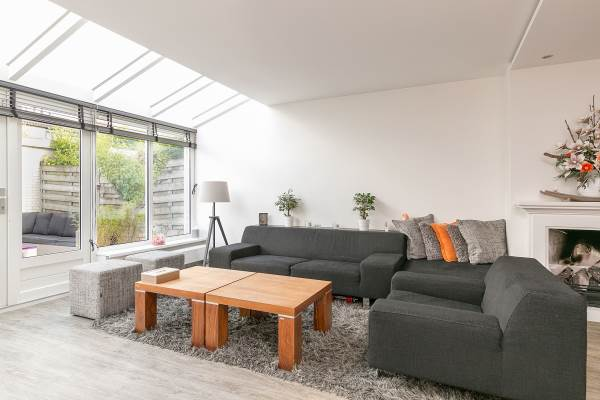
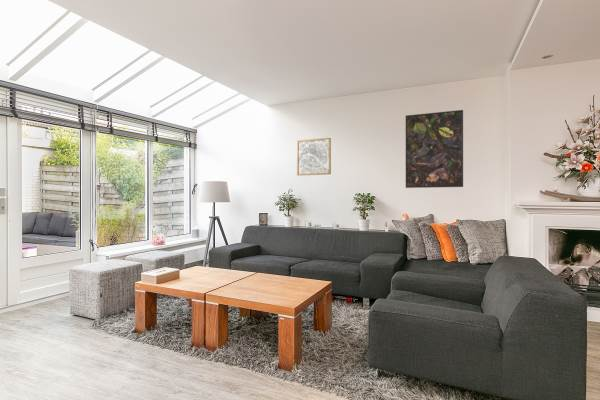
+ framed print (433, 150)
+ wall art (313, 157)
